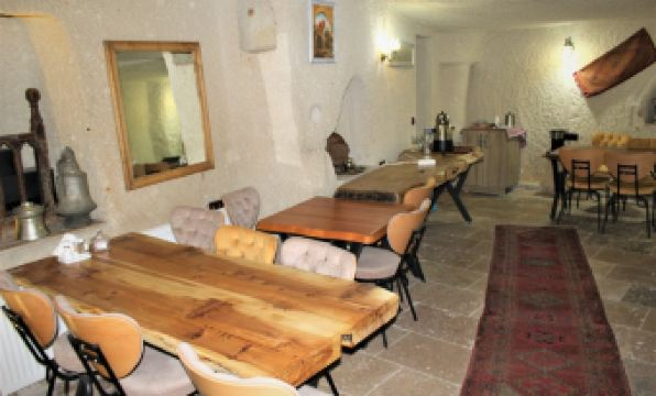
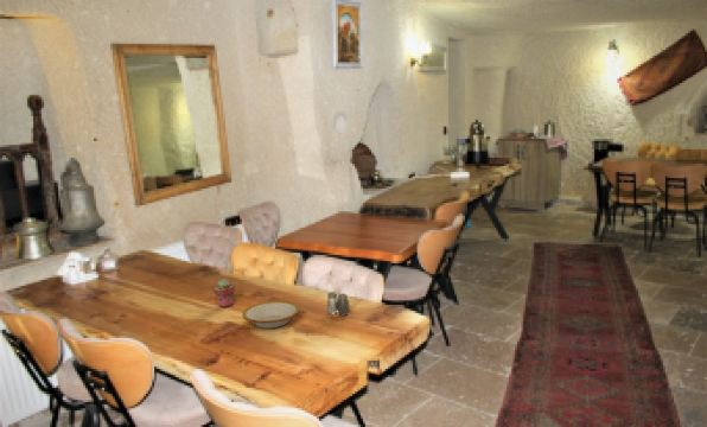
+ salt and pepper shaker (338, 302)
+ bowl (272, 316)
+ potted succulent (224, 292)
